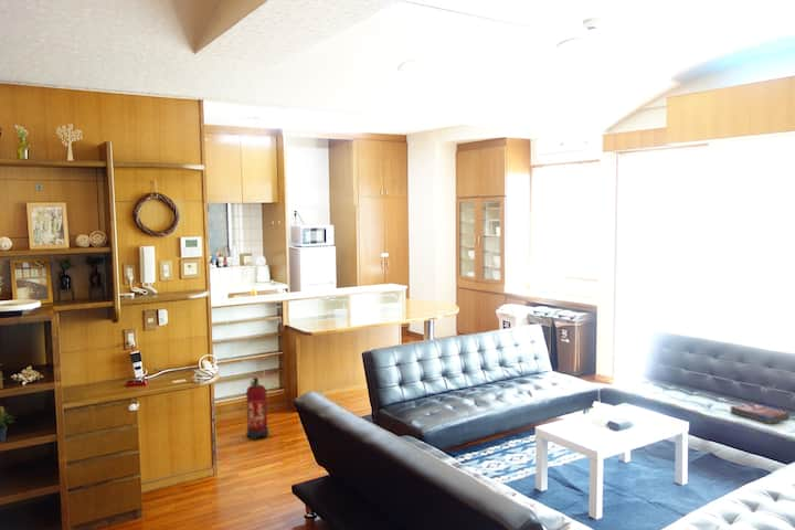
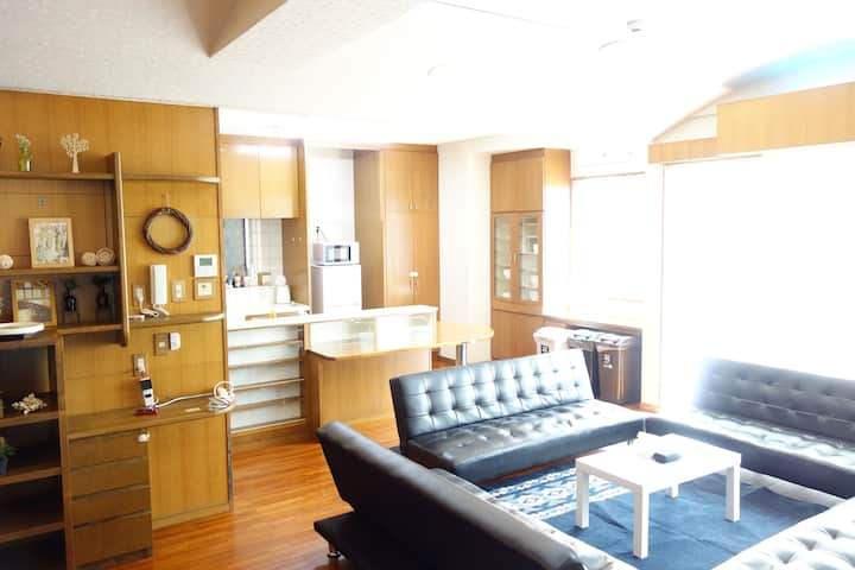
- textbook (759, 412)
- fire extinguisher (256, 404)
